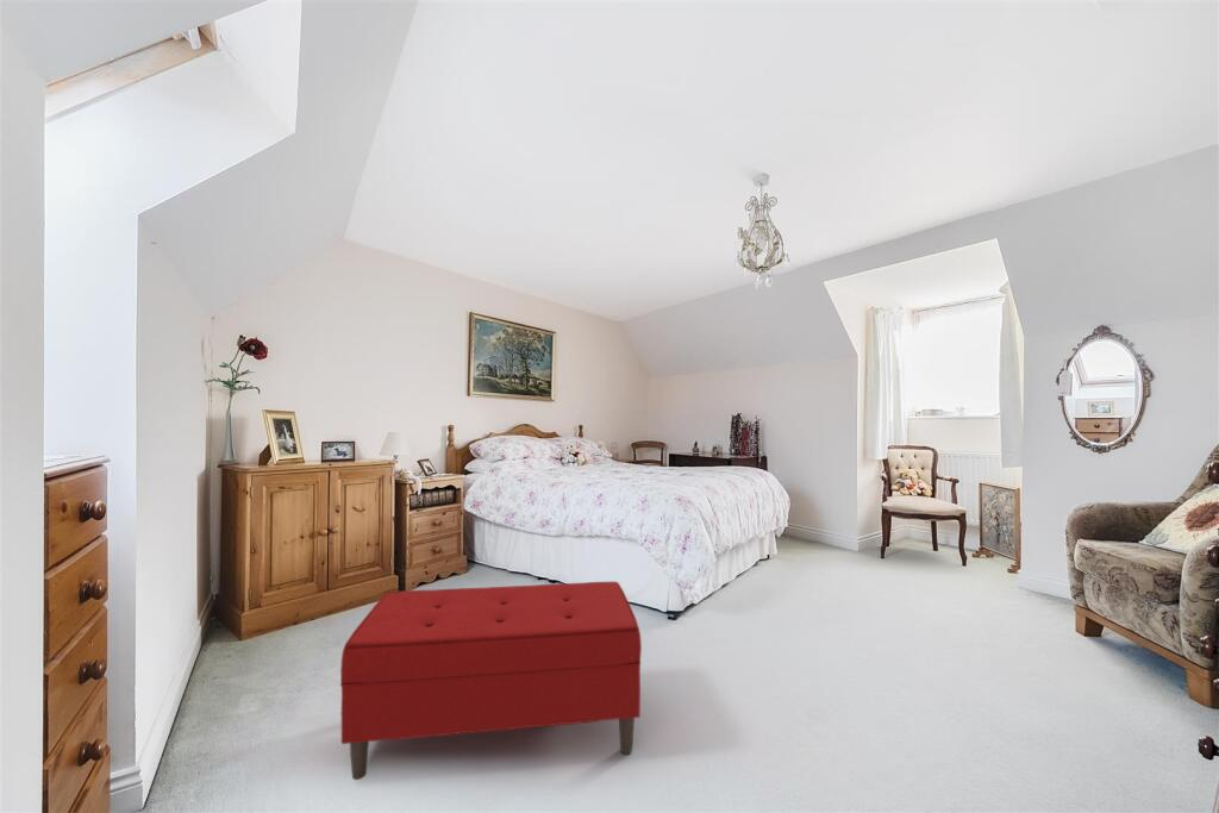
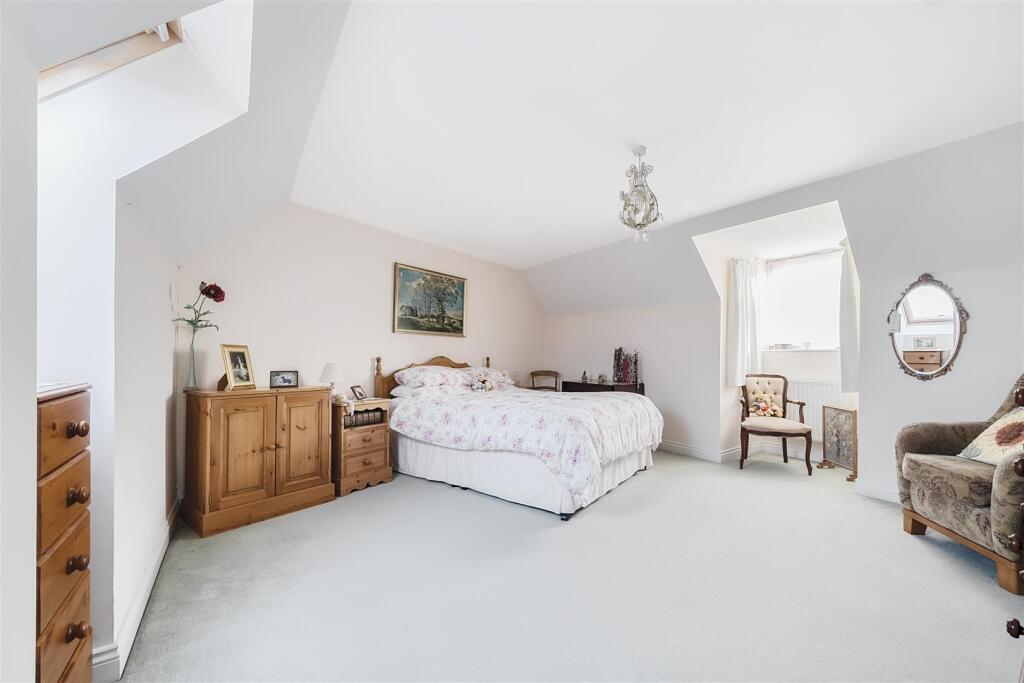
- bench (501, 668)
